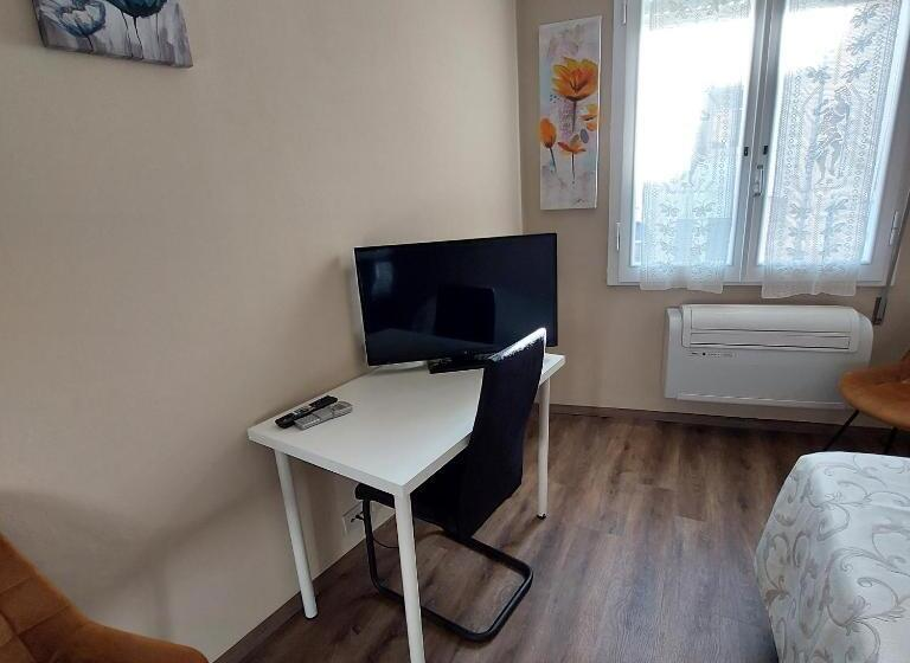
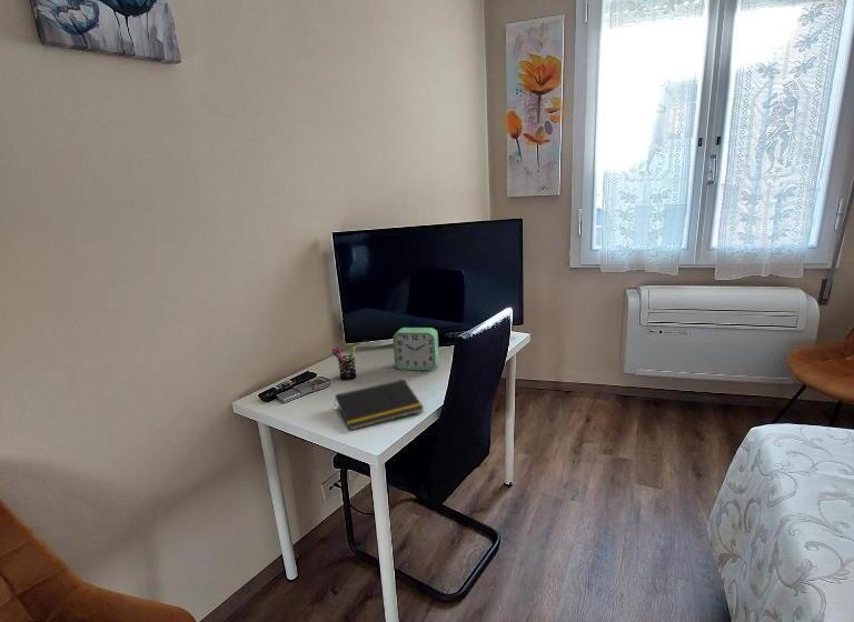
+ alarm clock (416, 348)
+ pen holder (346, 361)
+ notepad (378, 402)
